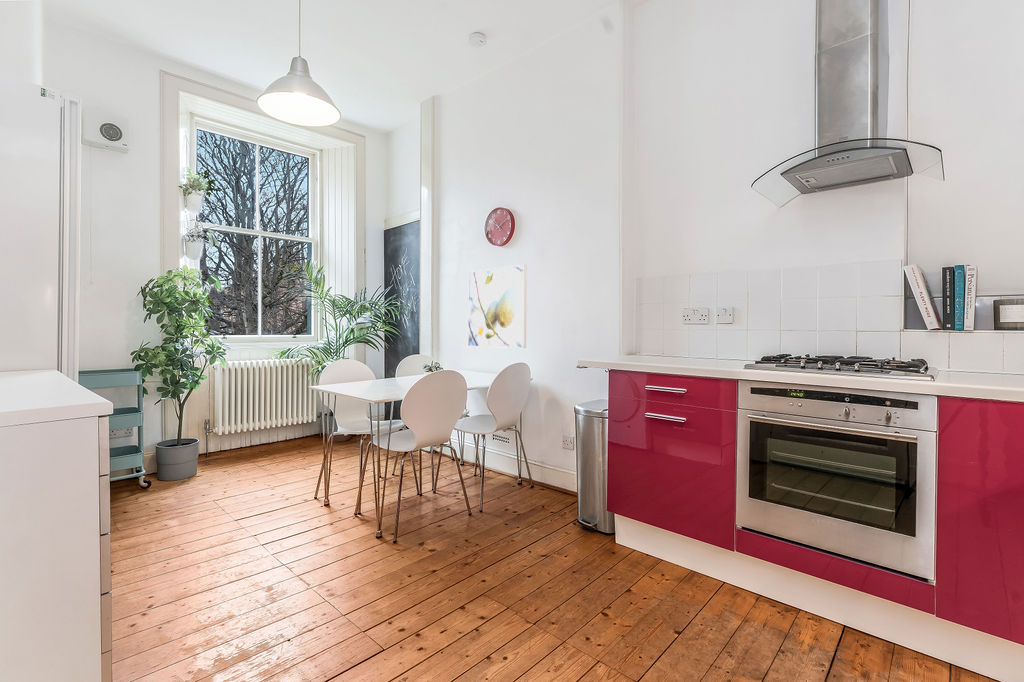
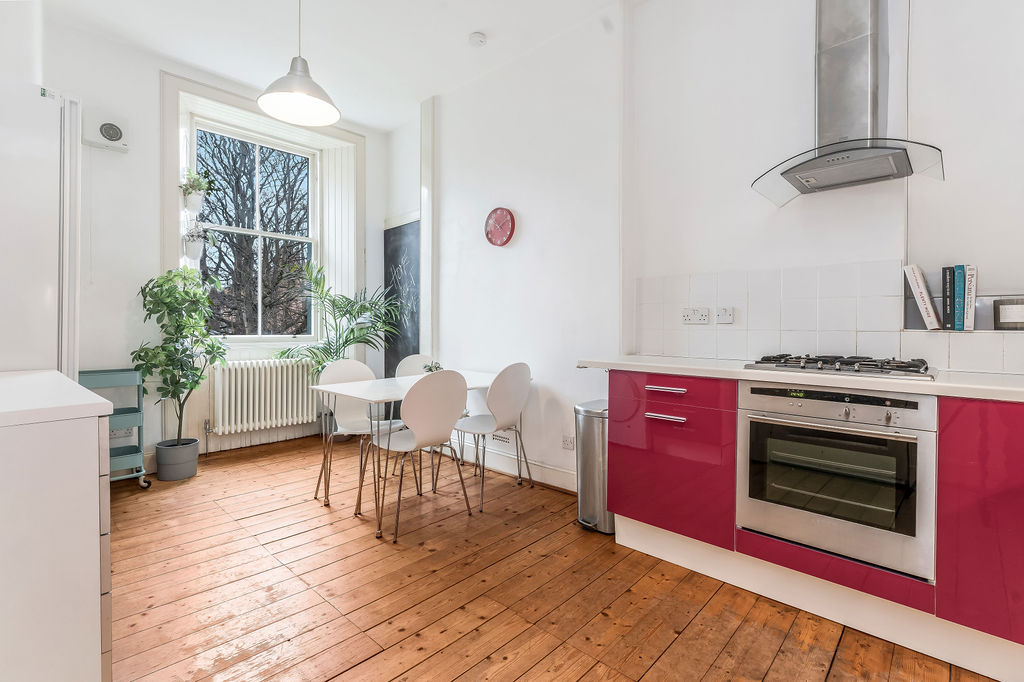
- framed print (495, 308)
